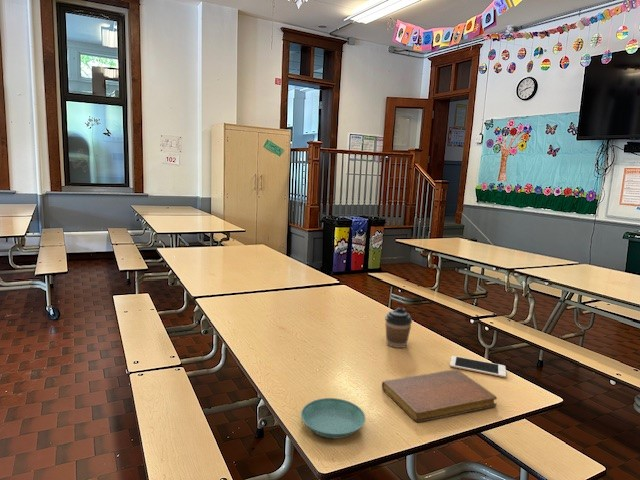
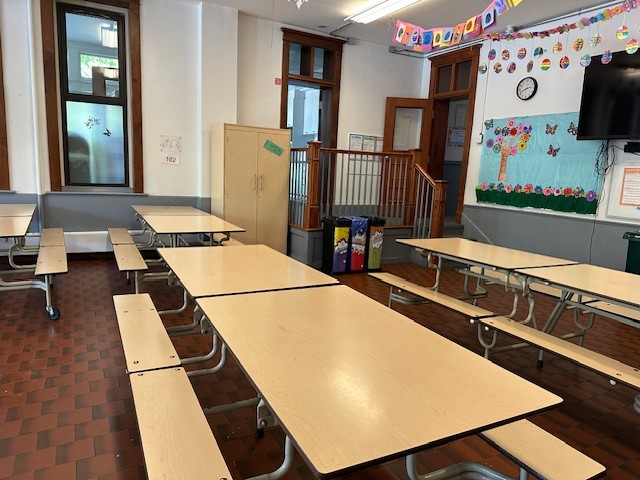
- notebook (438, 392)
- saucer (332, 419)
- cell phone (477, 366)
- coffee cup (397, 327)
